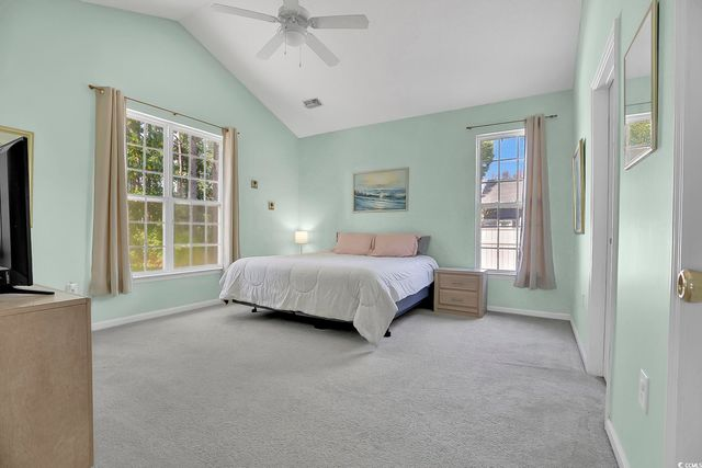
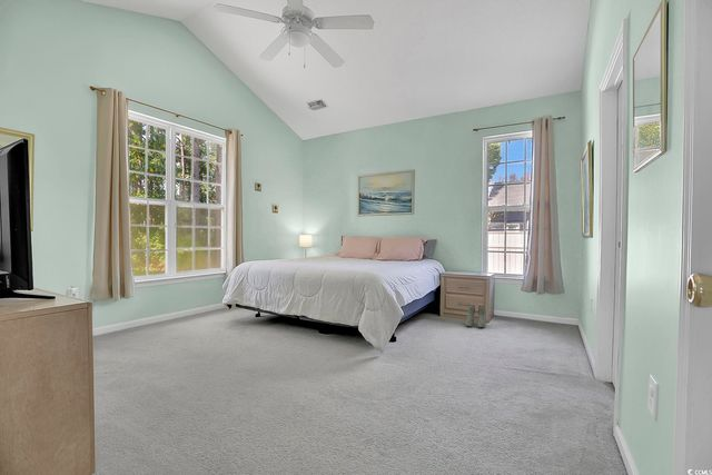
+ boots (477, 314)
